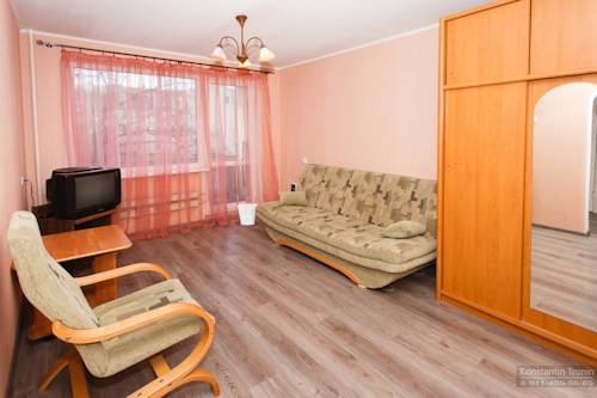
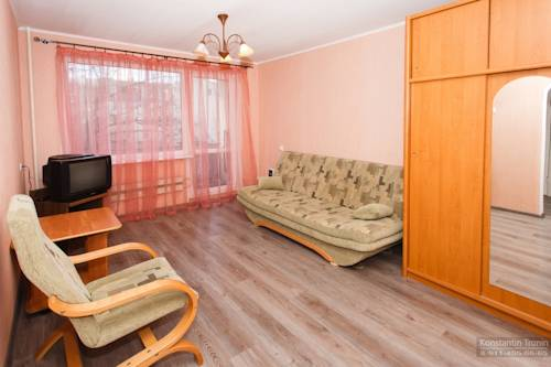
- wastebasket (247, 214)
